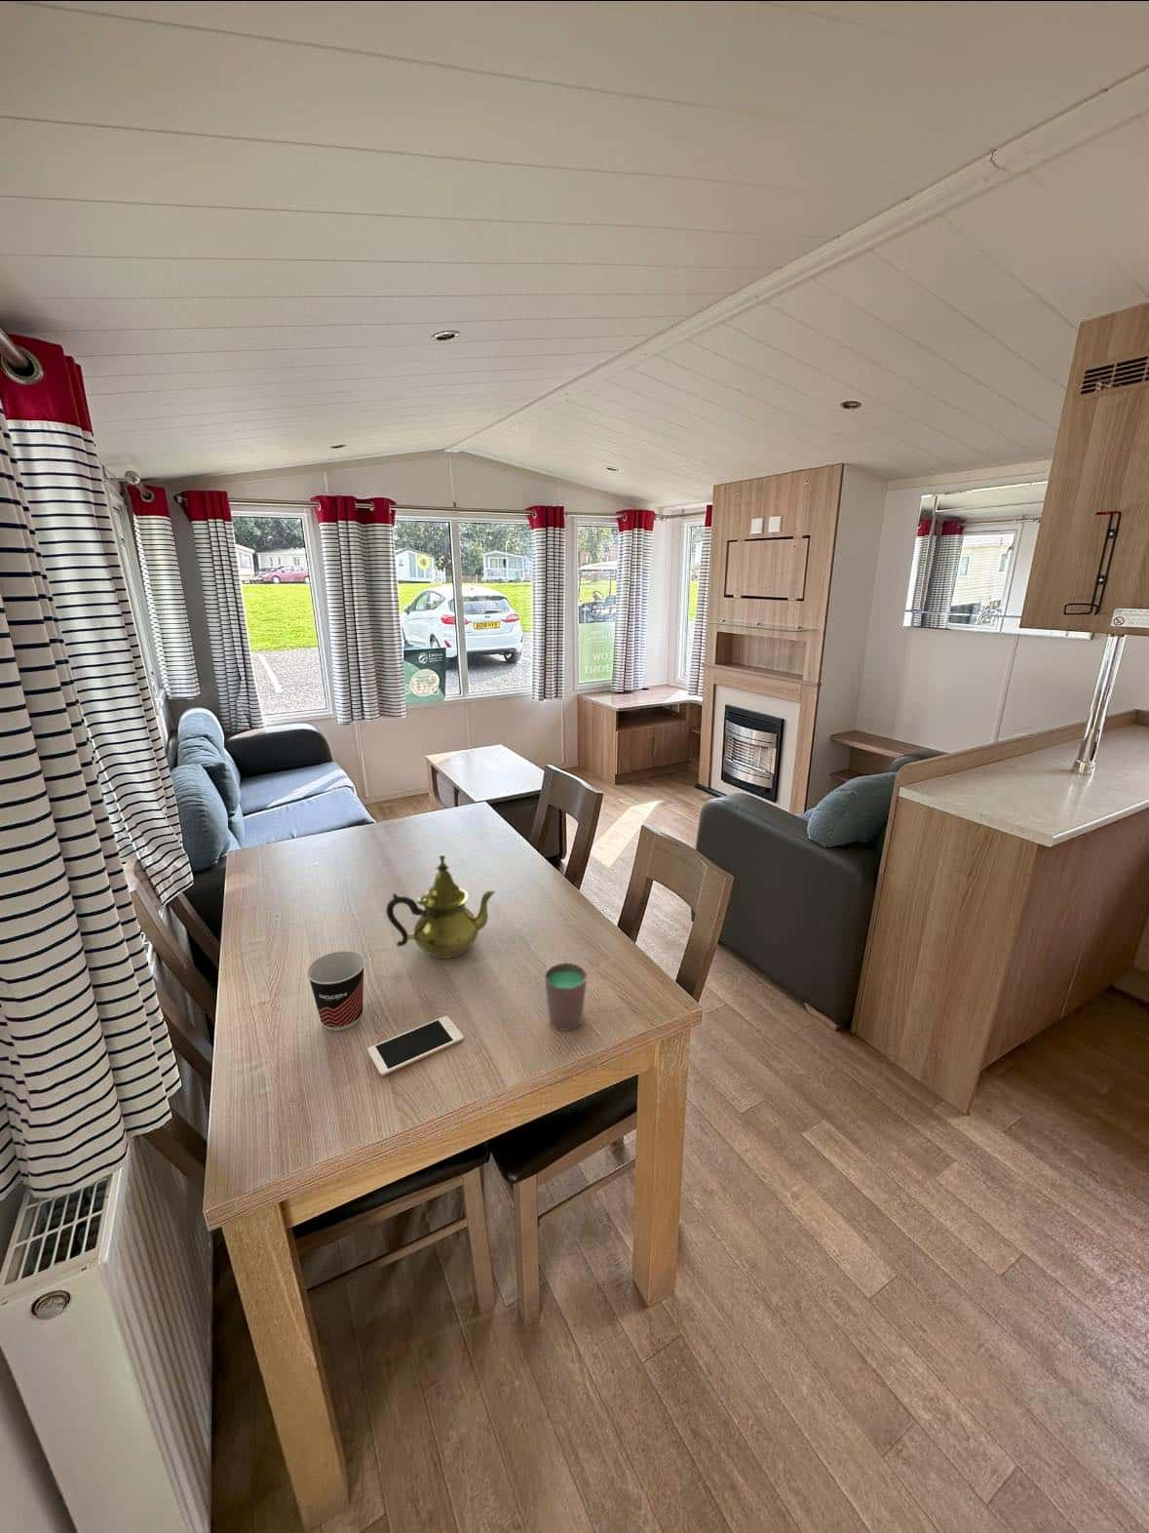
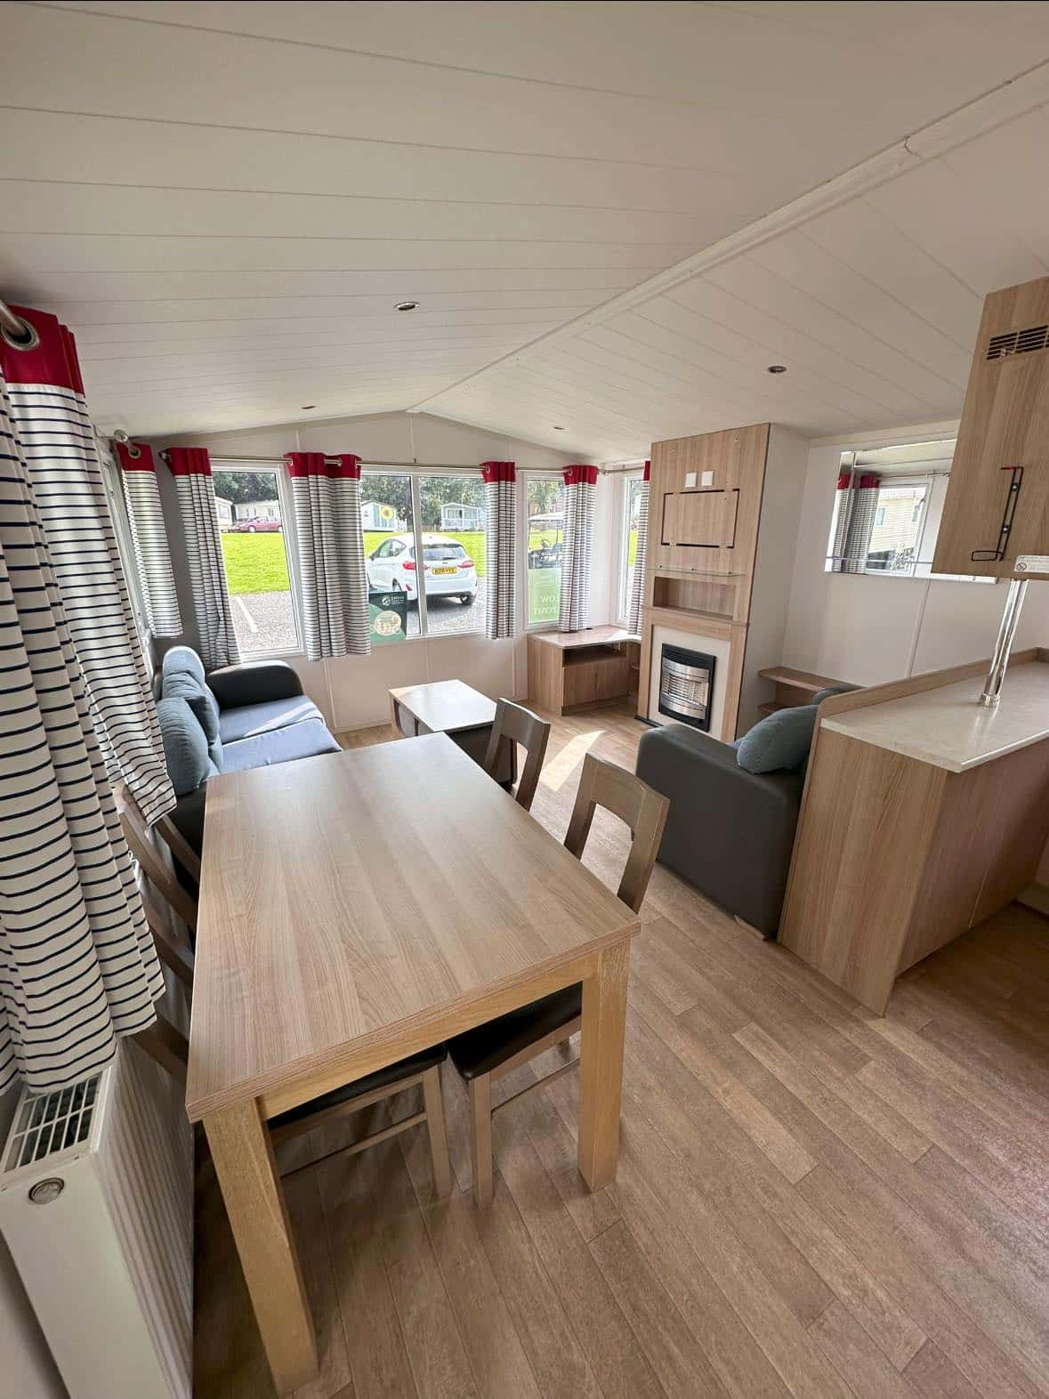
- cell phone (416, 1043)
- teapot (442, 902)
- cup (565, 997)
- cup (339, 992)
